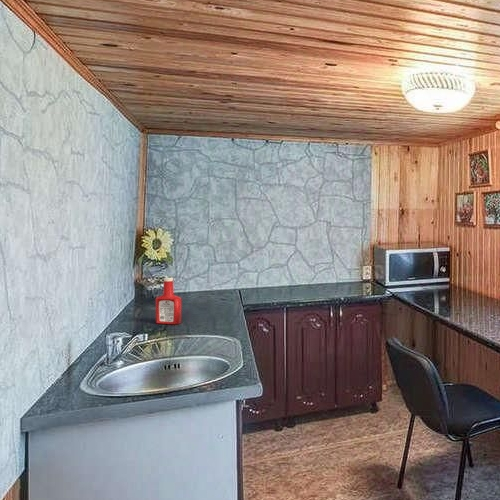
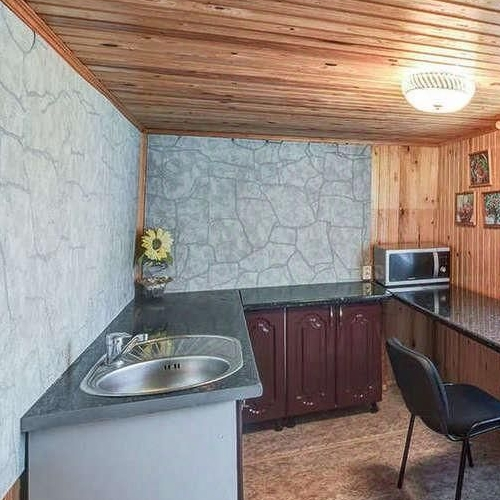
- soap bottle (168, 300)
